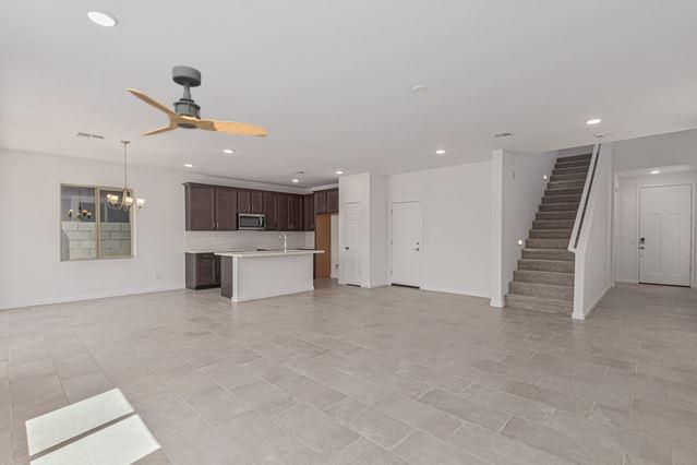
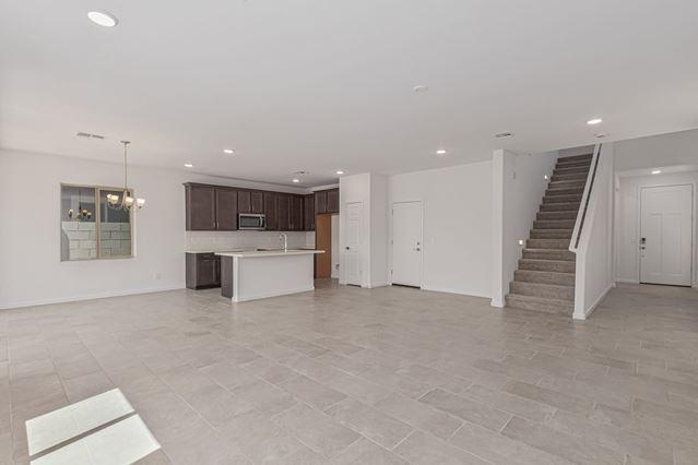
- ceiling fan (197, 105)
